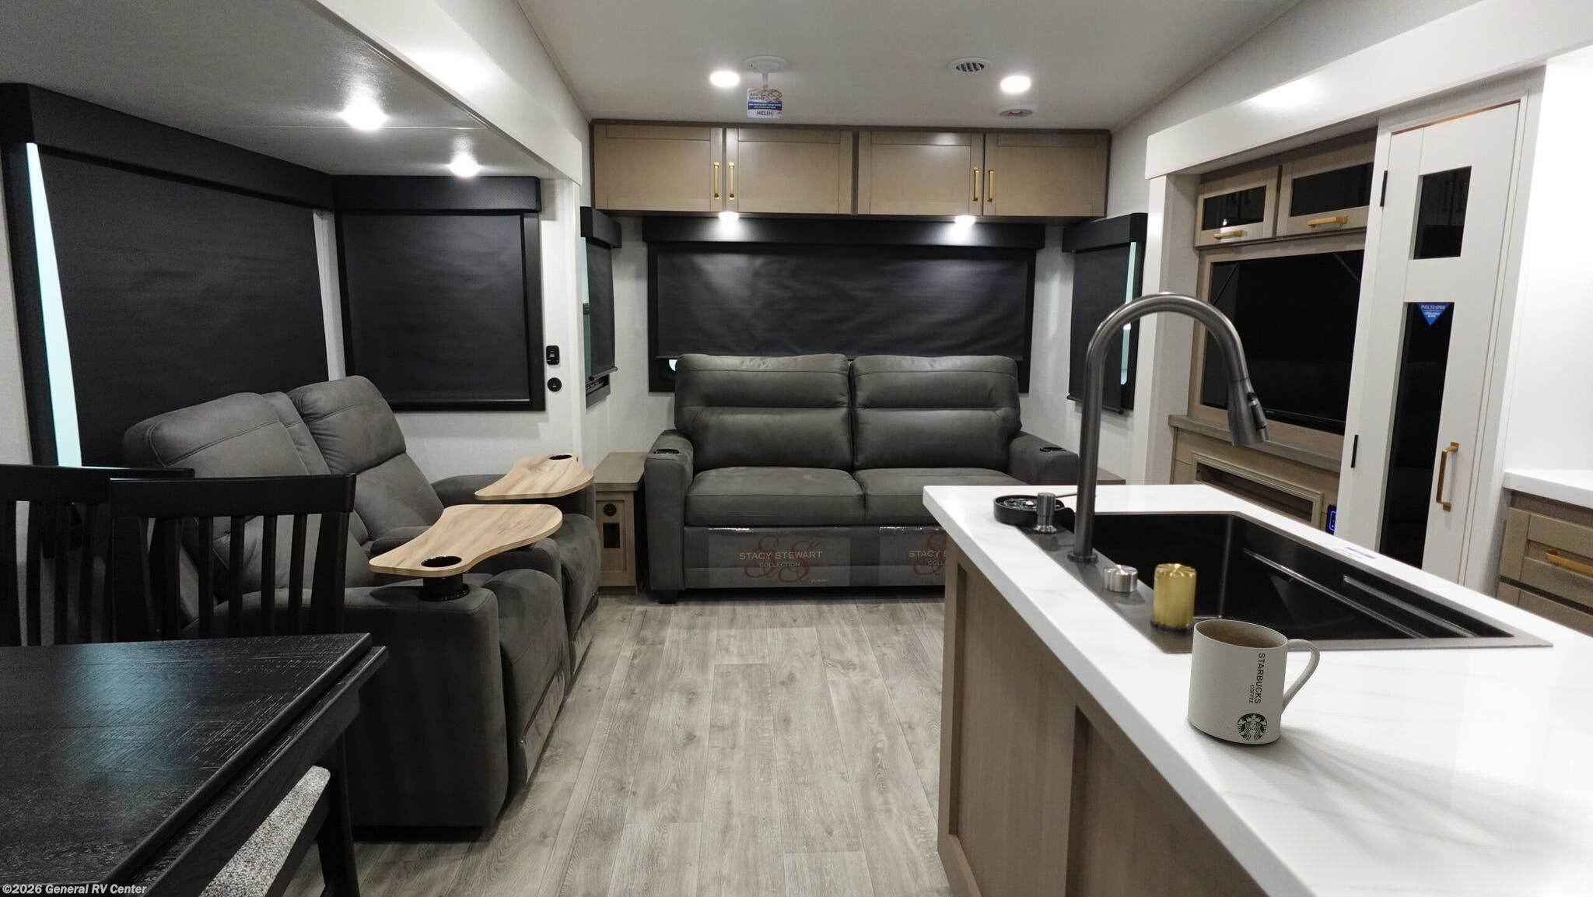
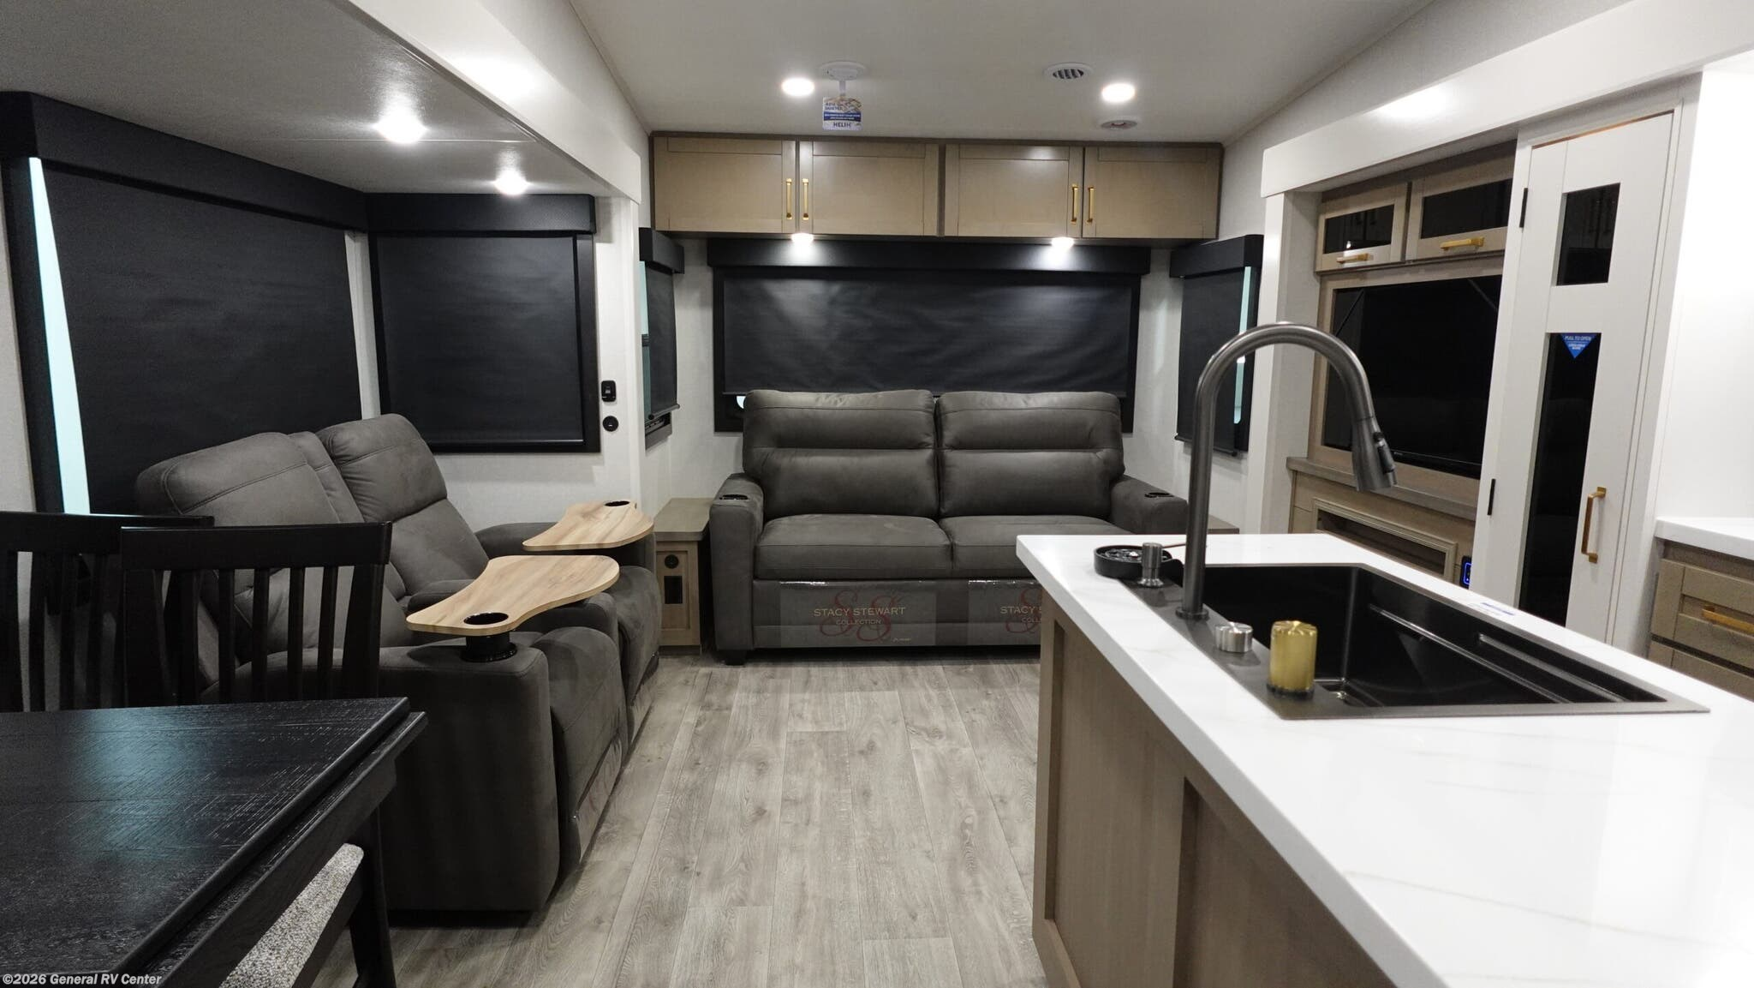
- mug (1255, 679)
